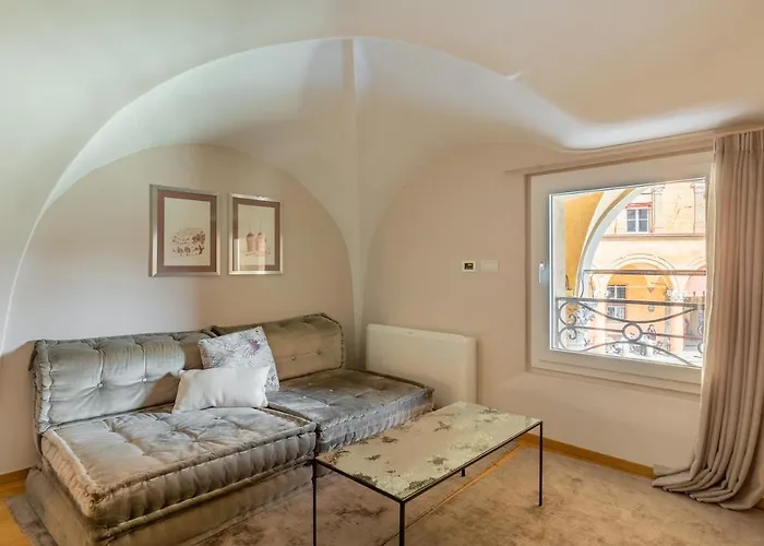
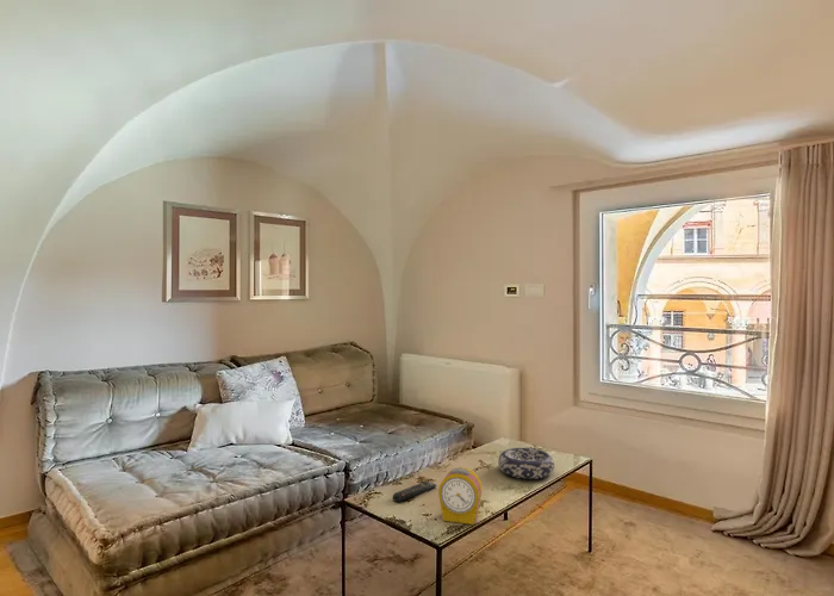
+ decorative bowl (525, 462)
+ remote control (415, 490)
+ alarm clock (460, 493)
